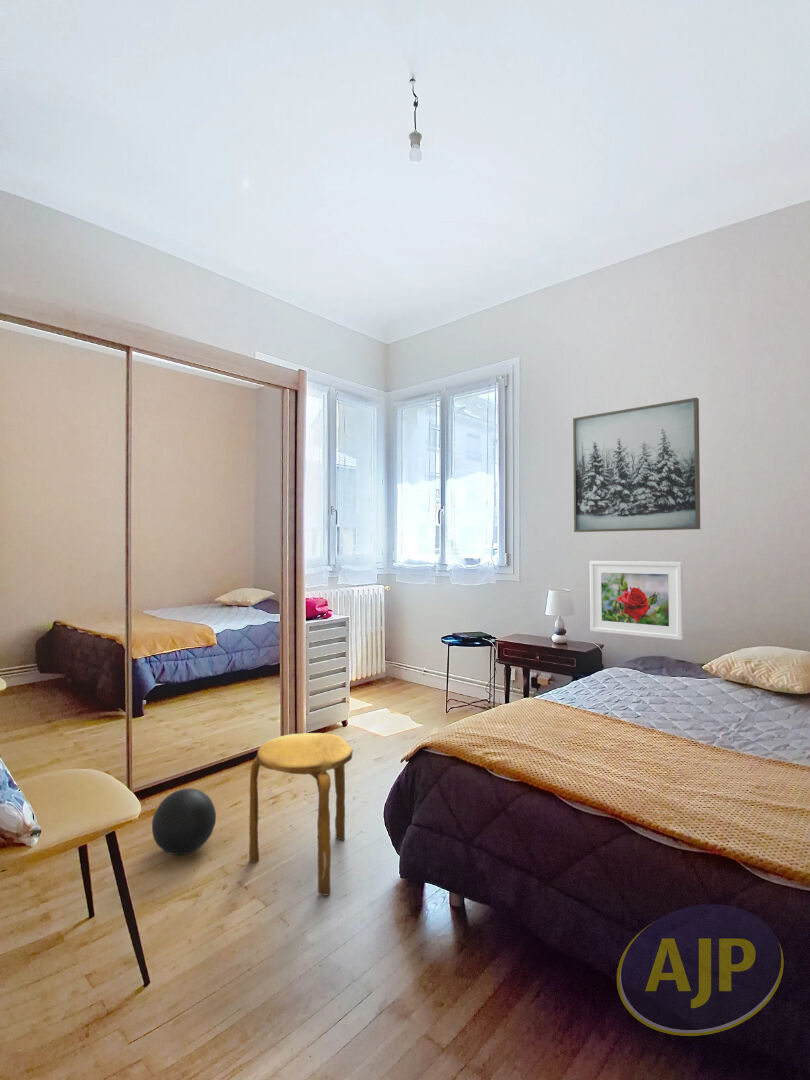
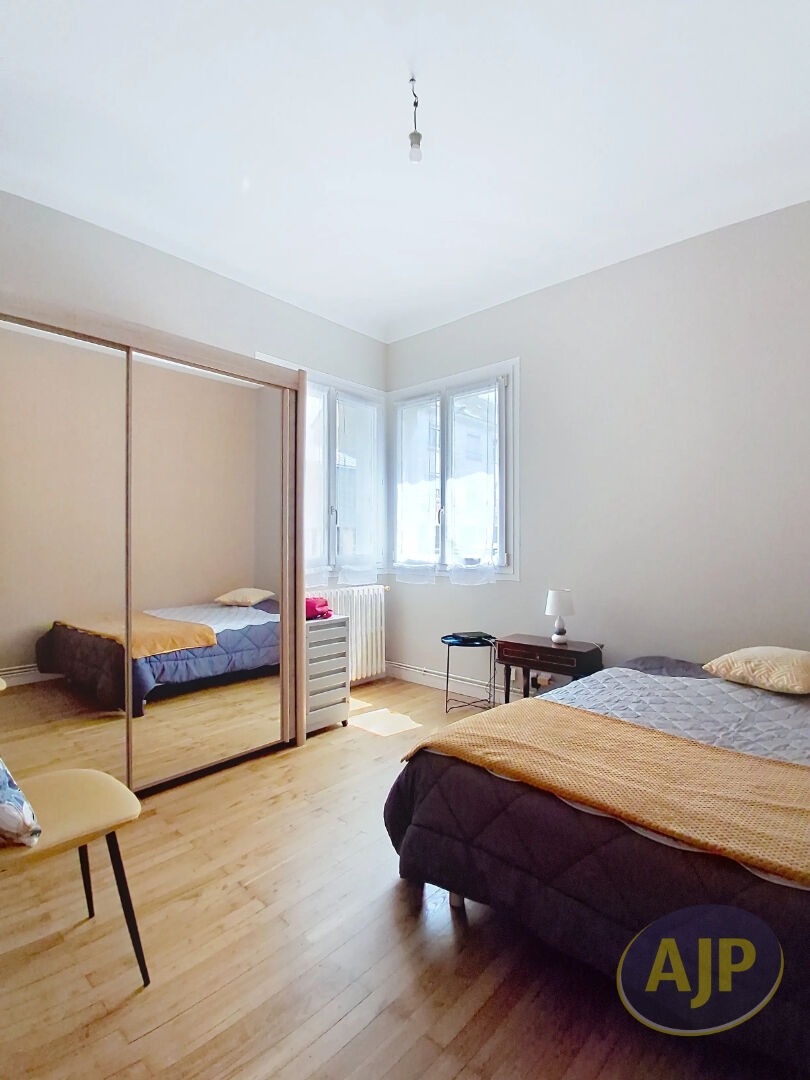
- stool (318, 804)
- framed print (633, 598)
- wall art (632, 469)
- ball (184, 821)
